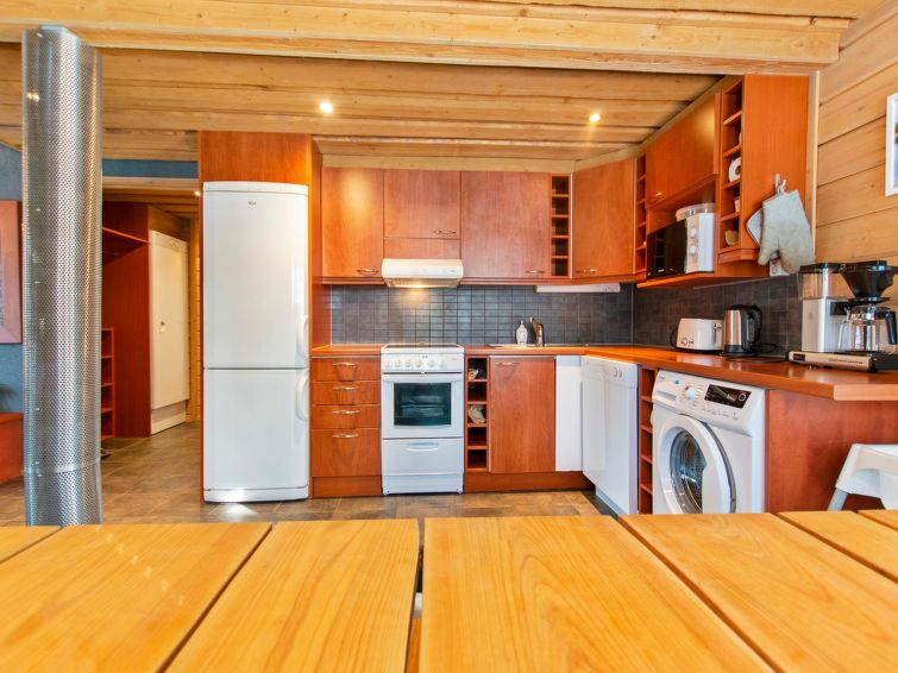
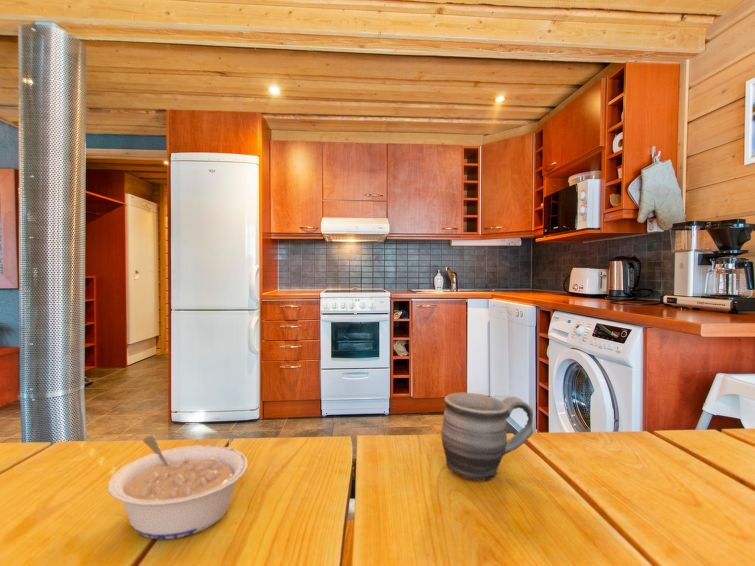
+ mug (484, 432)
+ legume (177, 487)
